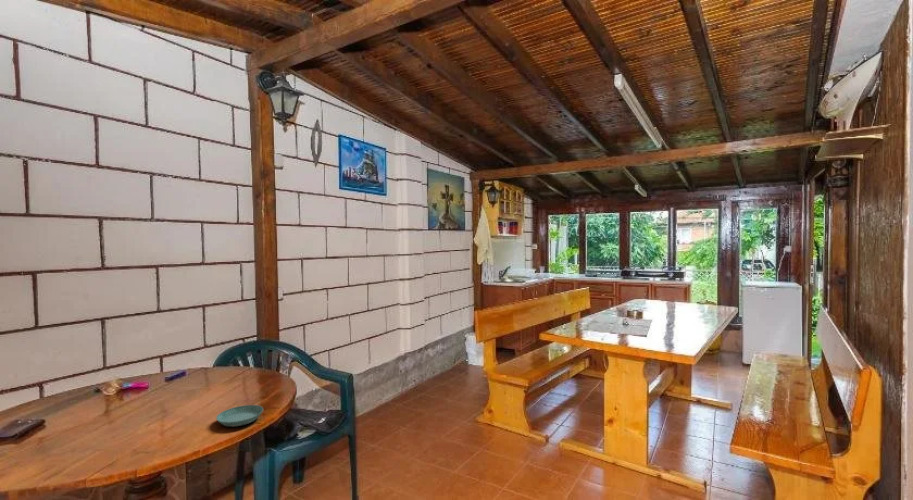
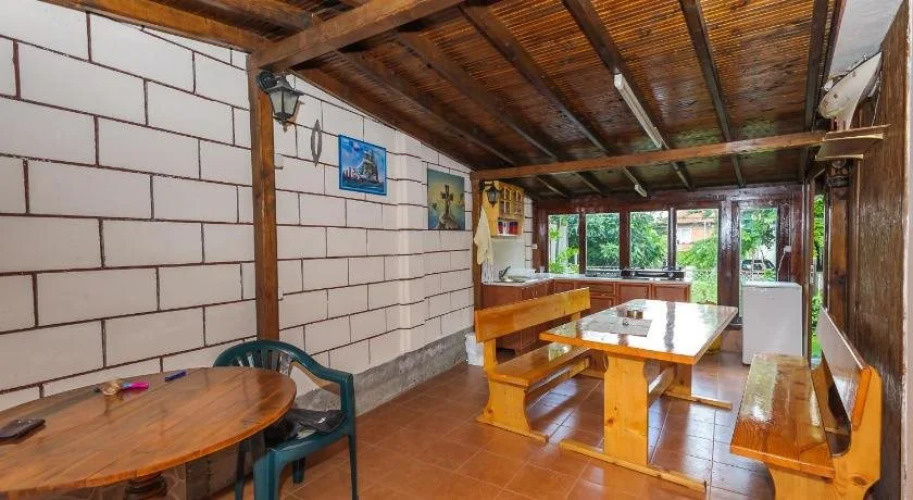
- saucer (240, 416)
